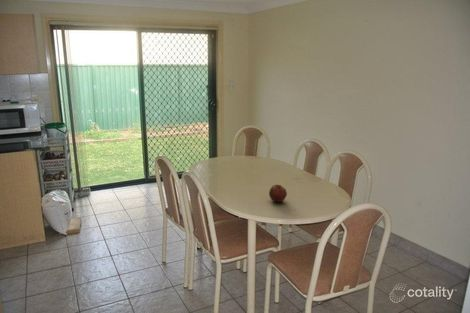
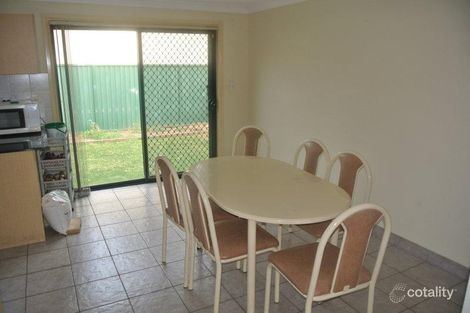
- apple (277, 192)
